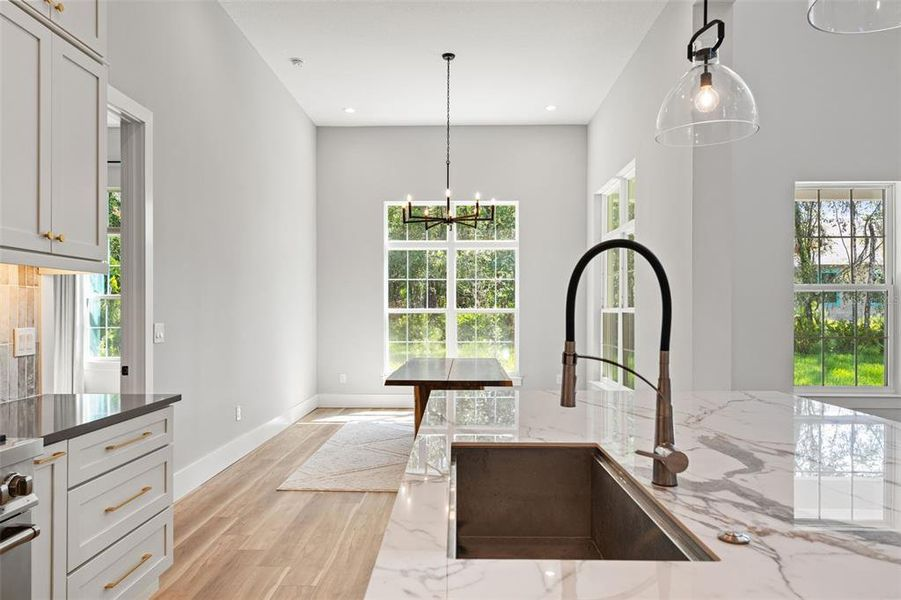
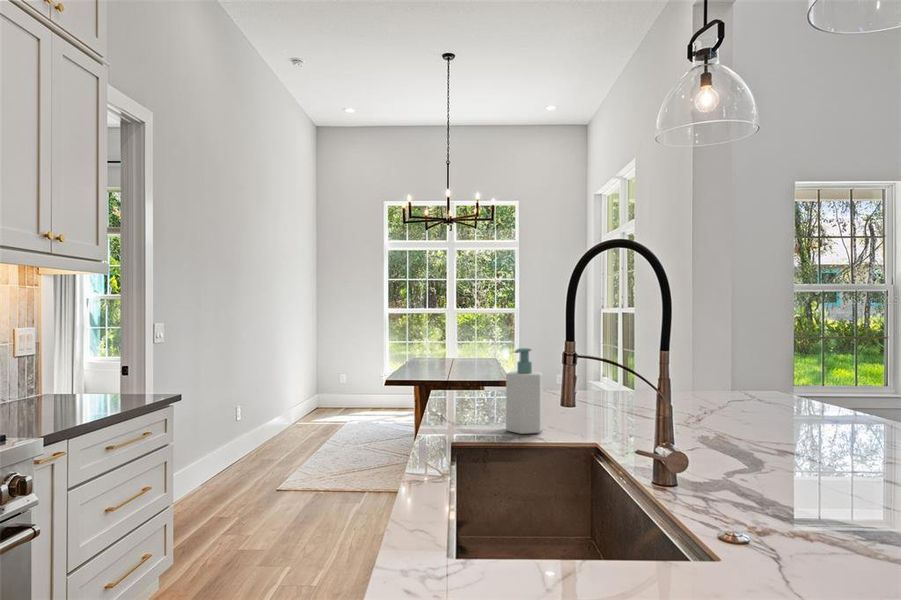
+ soap bottle (524, 389)
